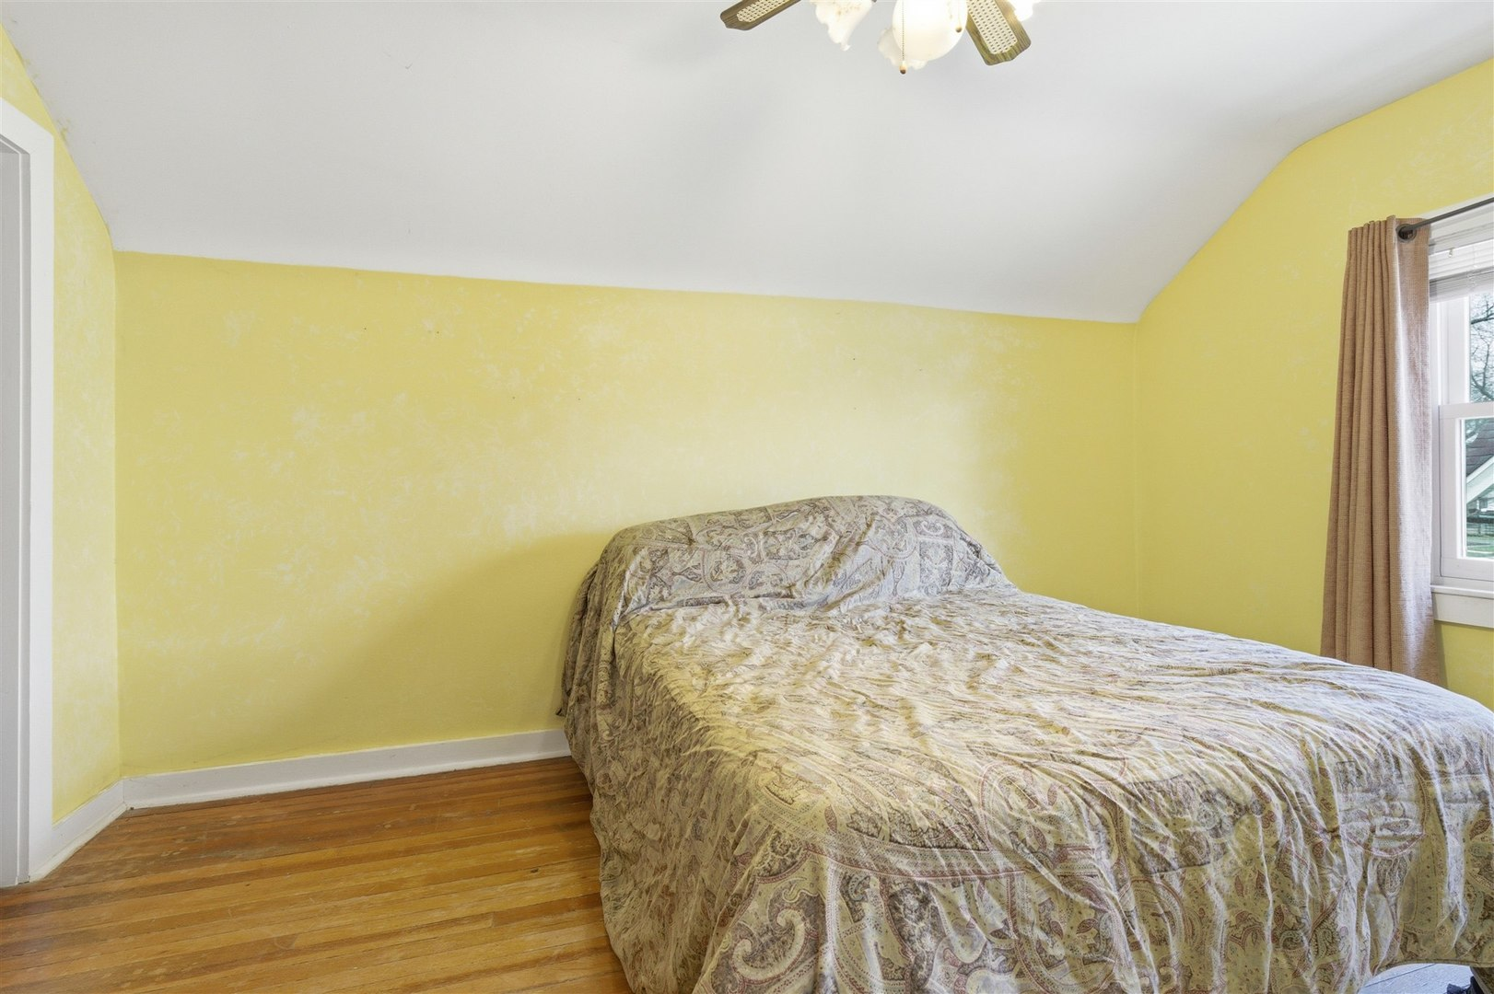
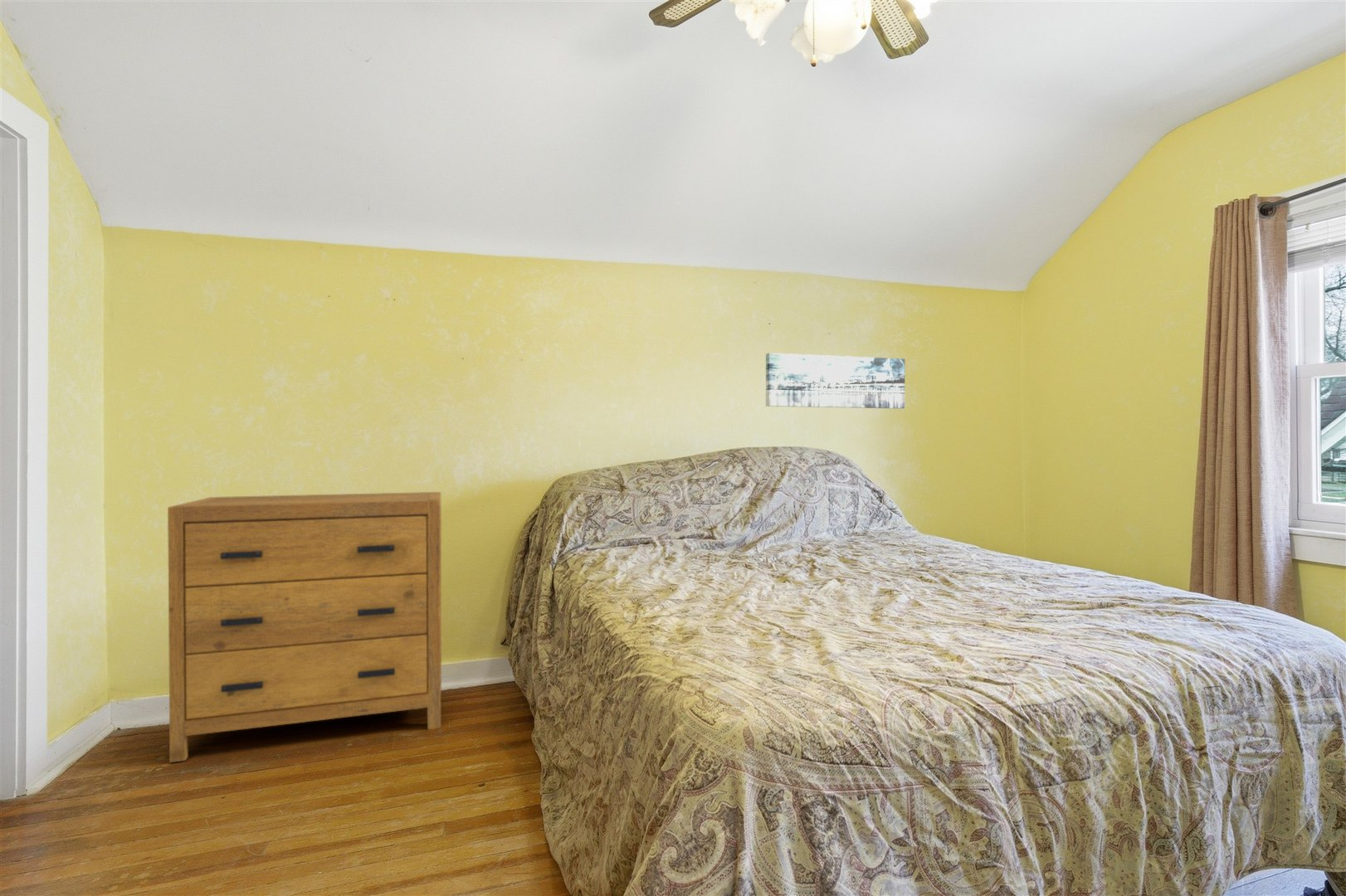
+ dresser (322, 611)
+ wall art (837, 382)
